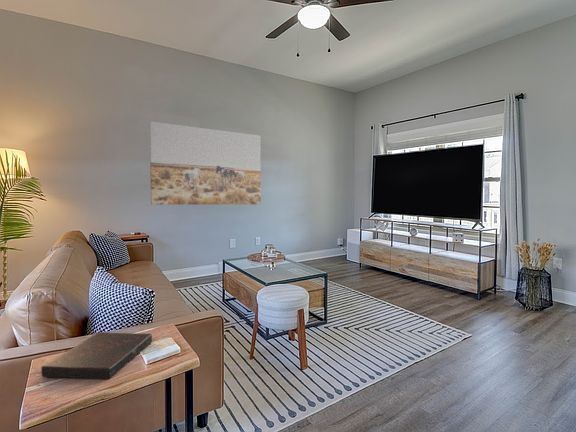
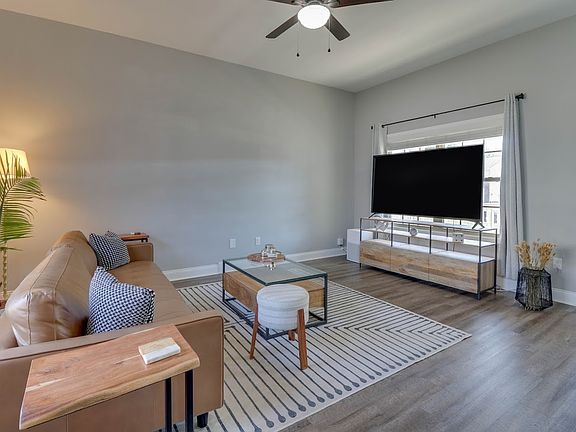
- book (102, 353)
- wall art (210, 167)
